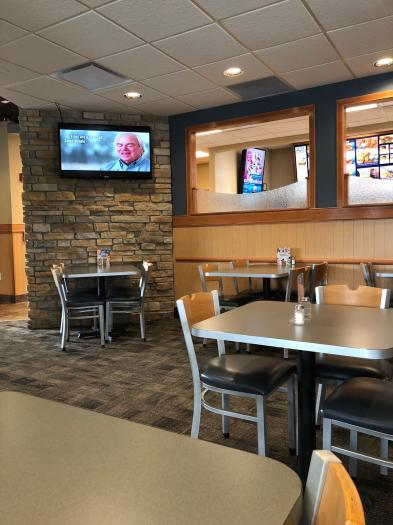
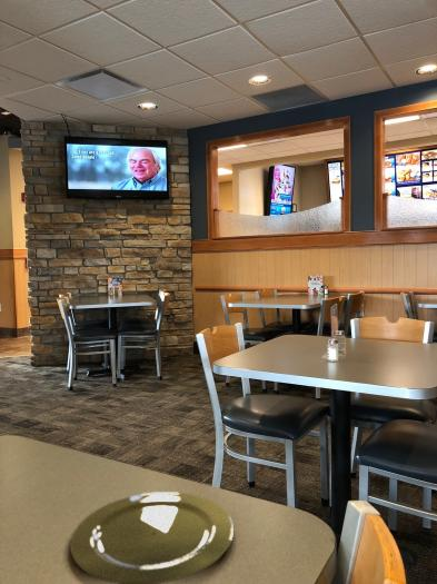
+ plate (153, 531)
